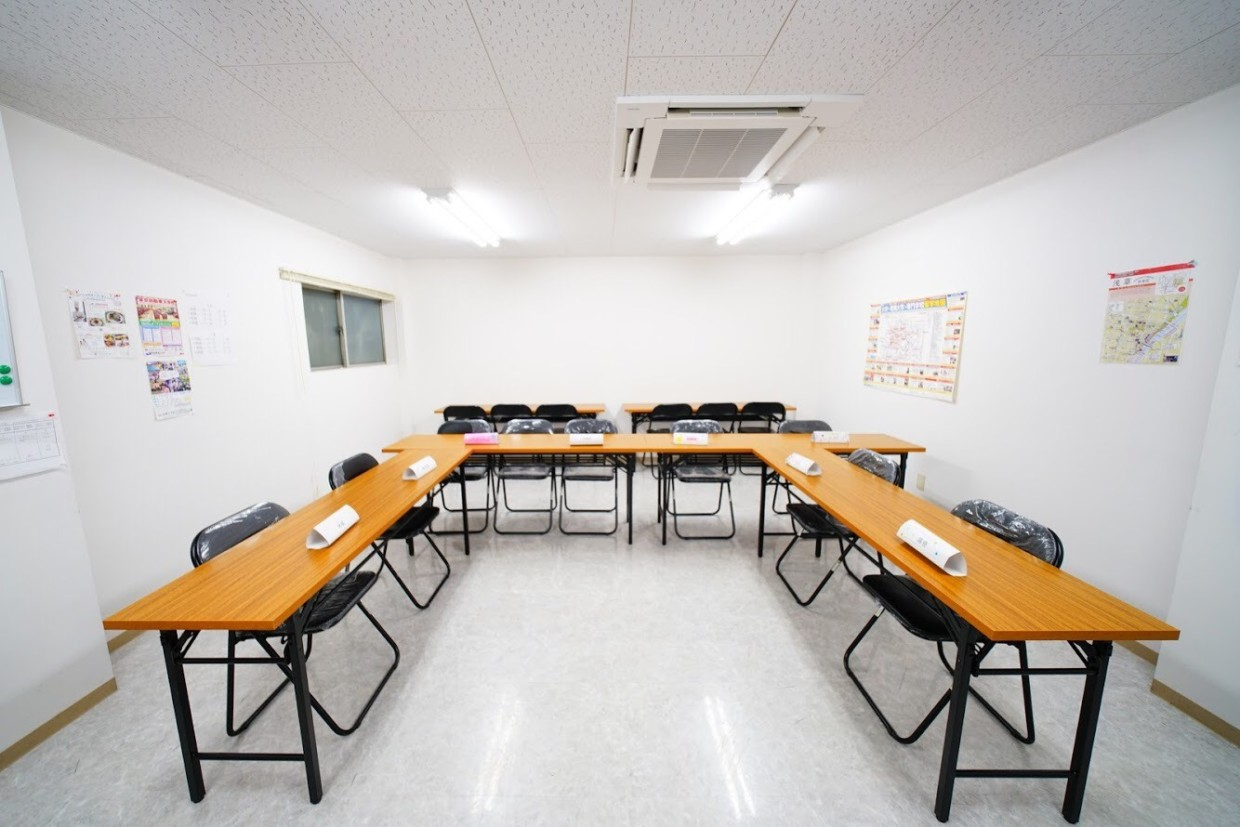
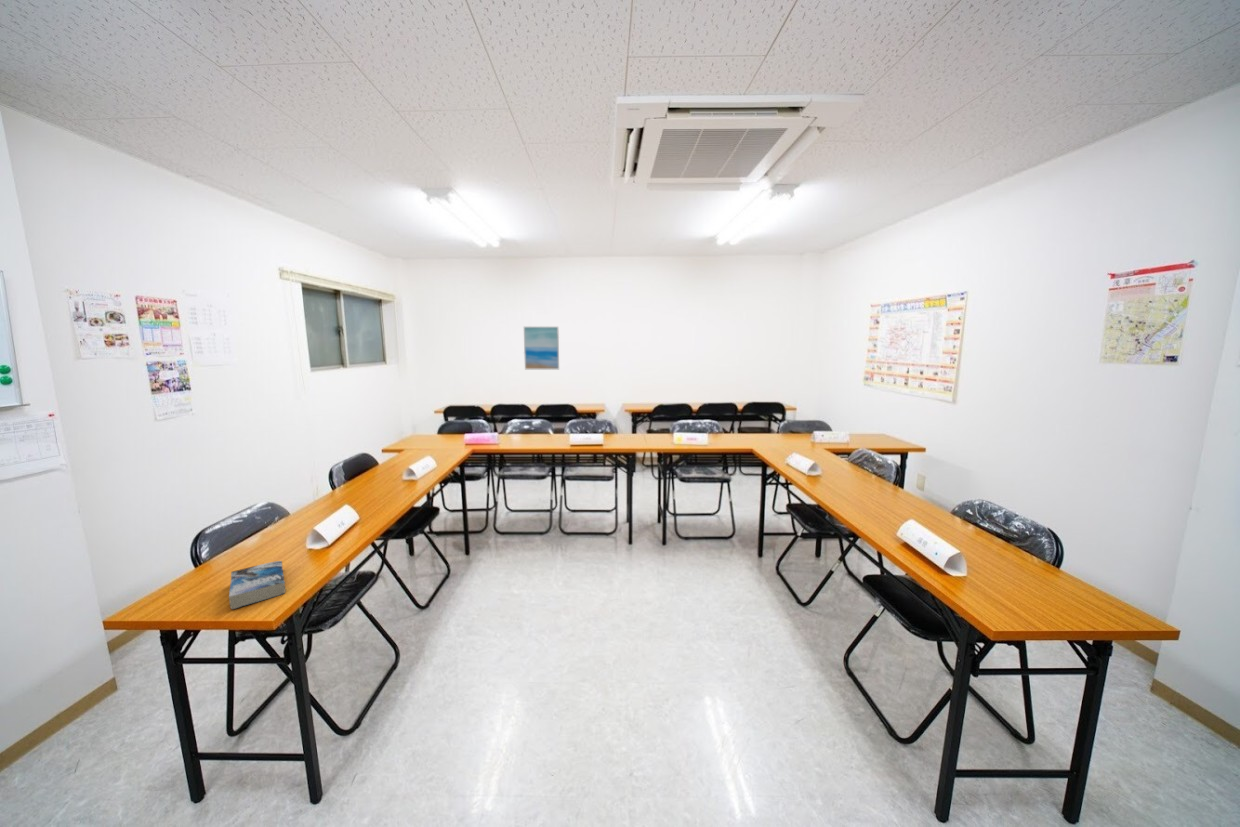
+ book (257, 582)
+ wall art (541, 348)
